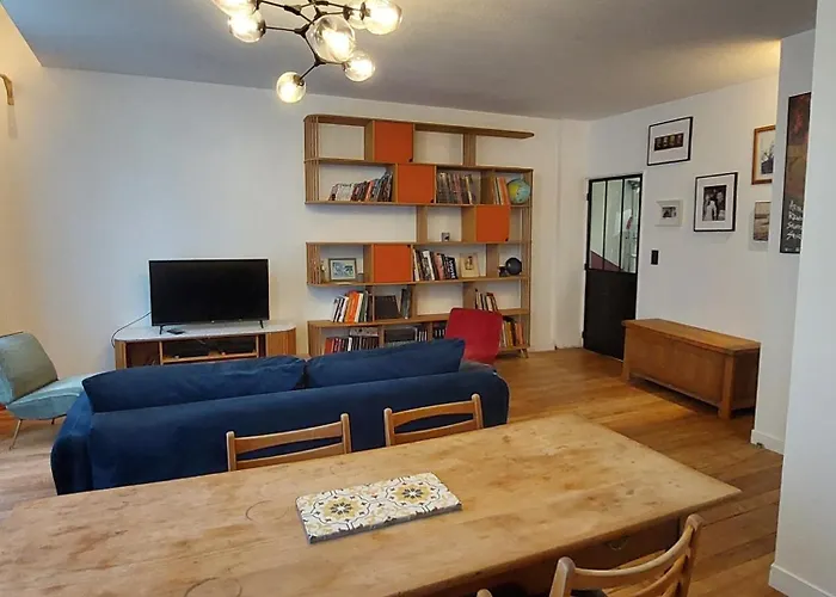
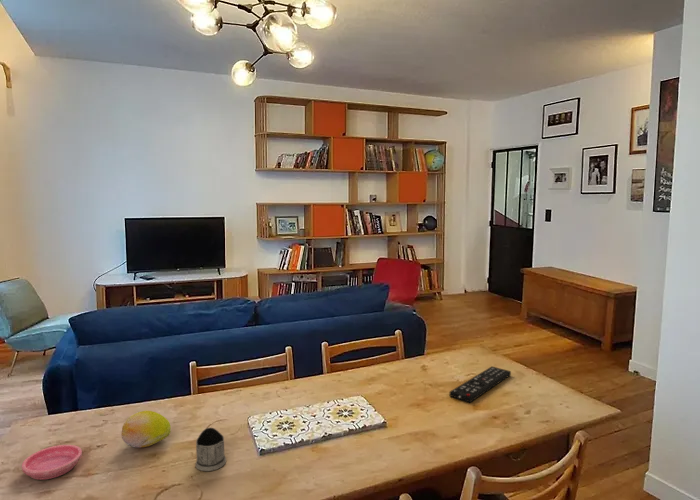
+ tea glass holder (210, 450)
+ saucer (53, 462)
+ remote control (481, 382)
+ fruit (146, 427)
